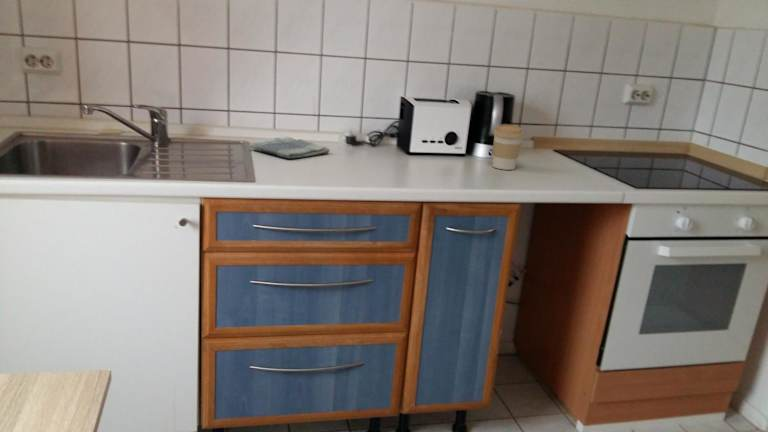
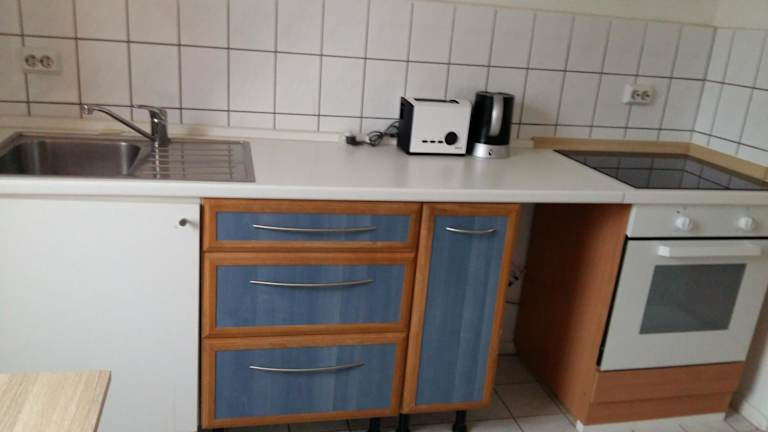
- coffee cup (506, 146)
- dish towel (290, 146)
